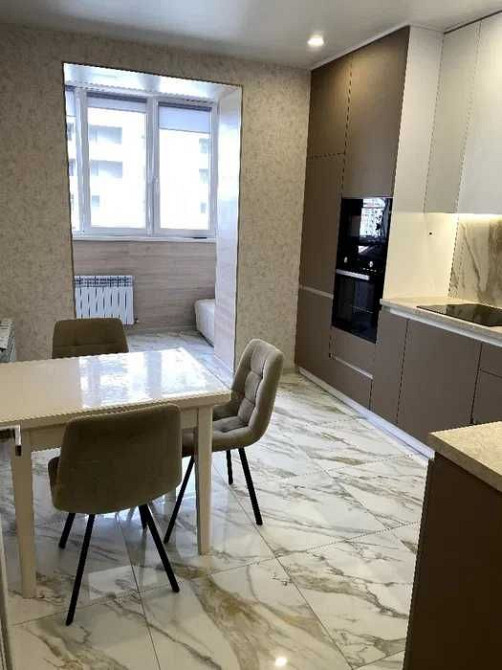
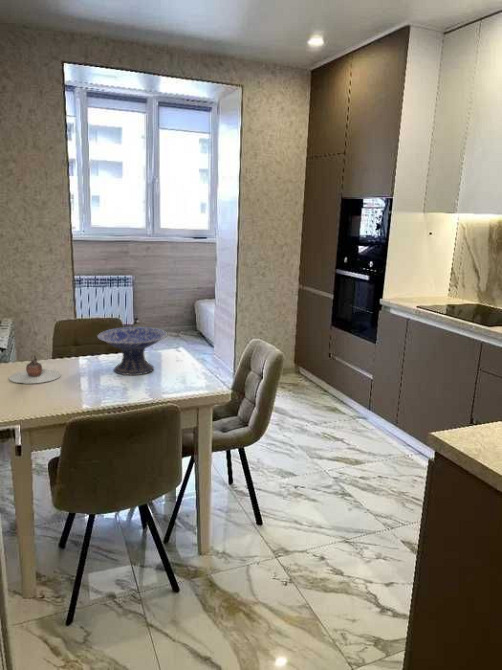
+ decorative bowl (133, 351)
+ teapot (34, 366)
